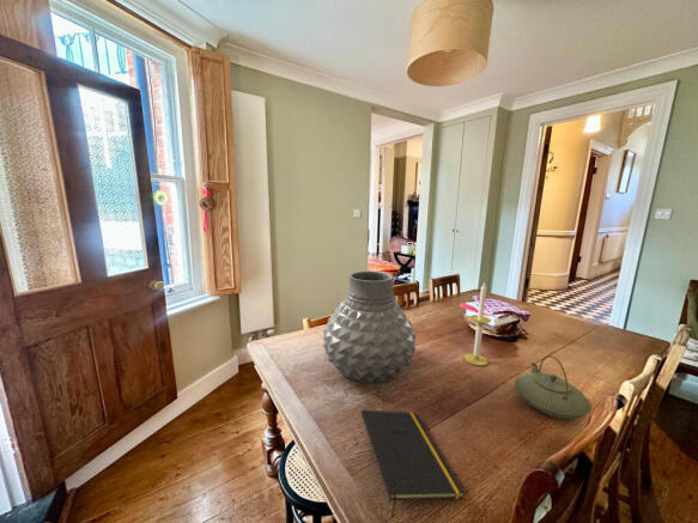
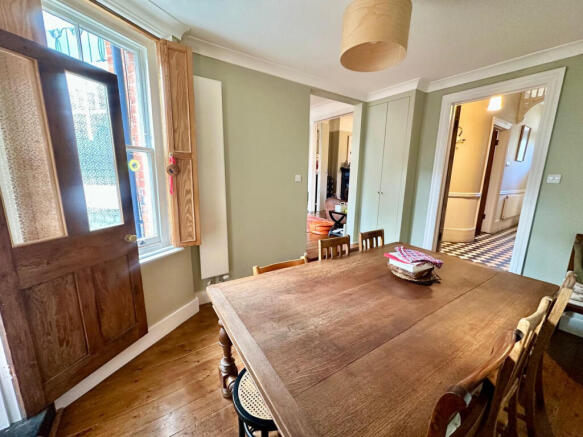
- vase (369, 321)
- teapot (550, 378)
- candle (480, 322)
- notepad (405, 448)
